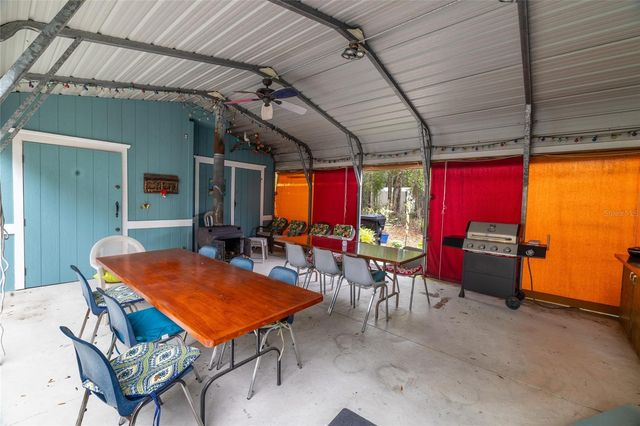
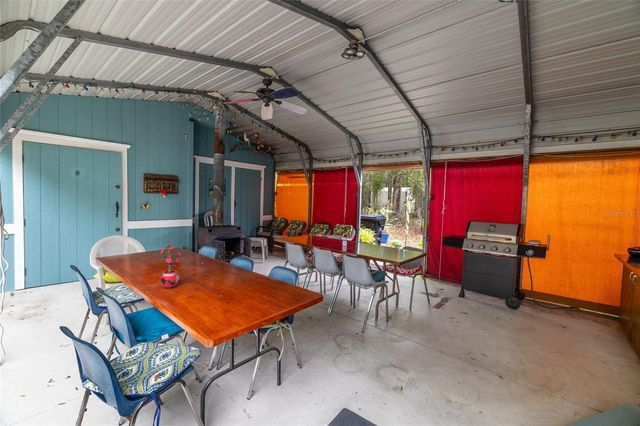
+ potted plant (168, 265)
